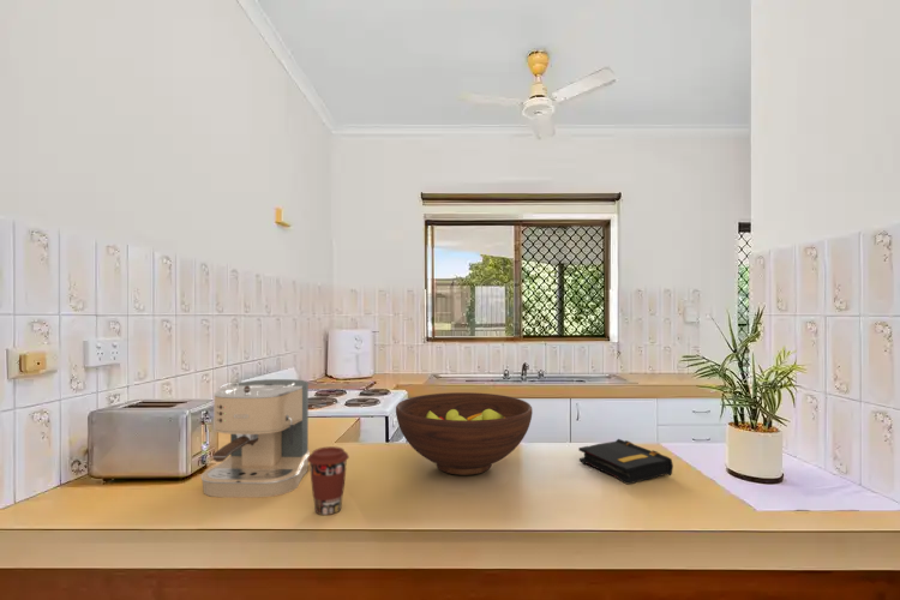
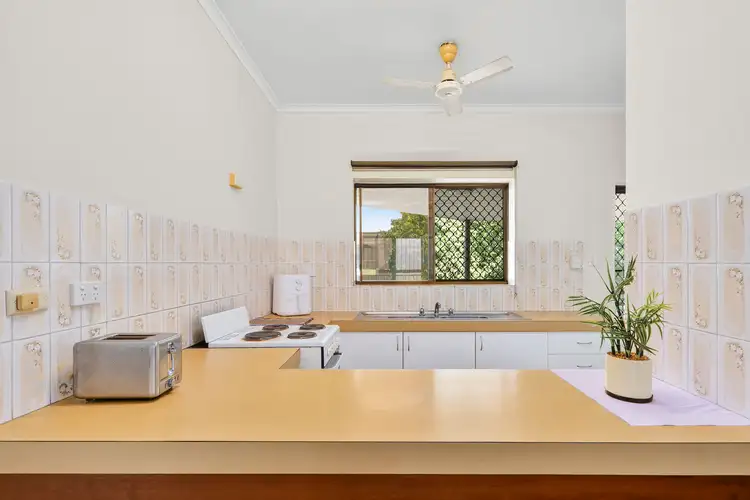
- coffee cup (328, 480)
- book (620, 456)
- fruit bowl (463, 436)
- coffee maker (256, 432)
